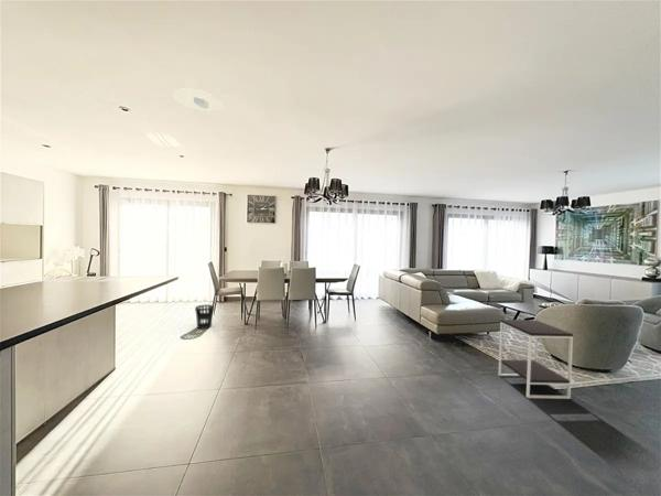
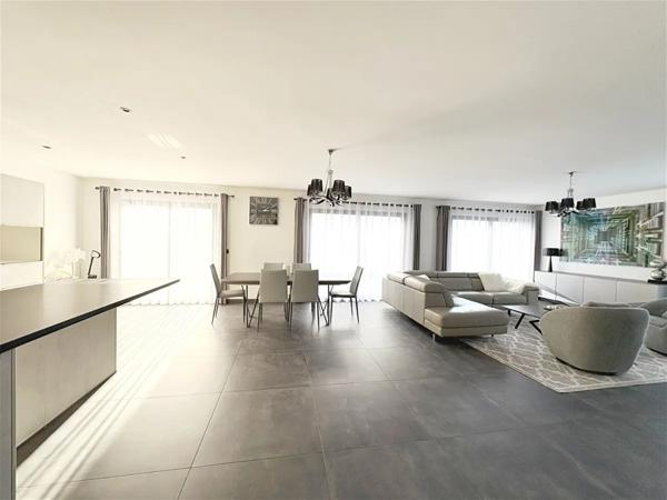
- wastebasket (204, 316)
- recessed light (198, 98)
- side table (534, 356)
